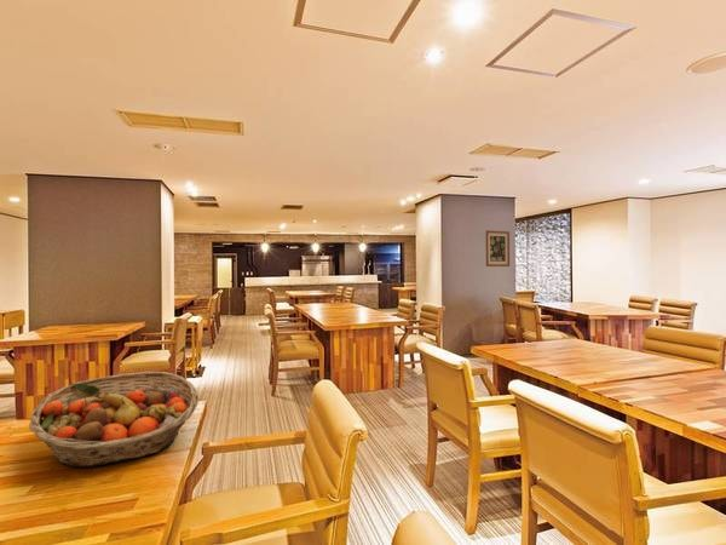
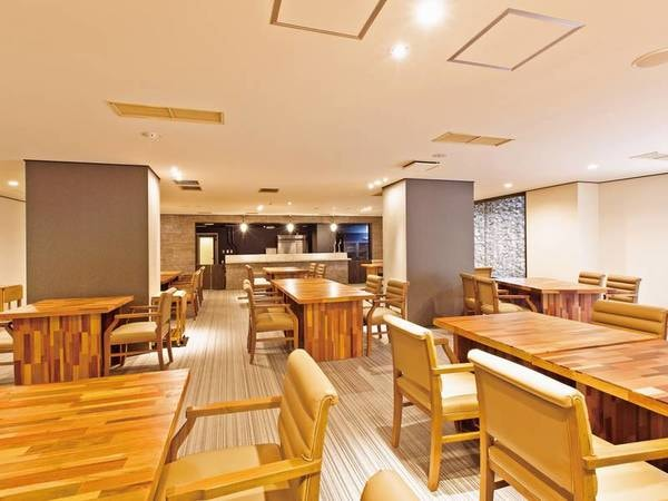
- fruit basket (121, 414)
- wall art (497, 248)
